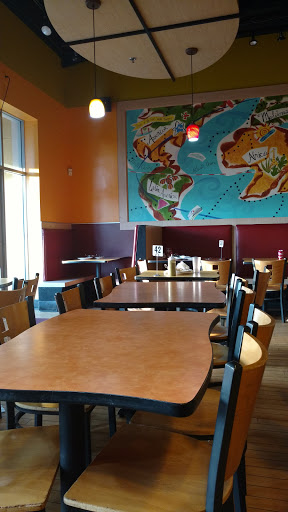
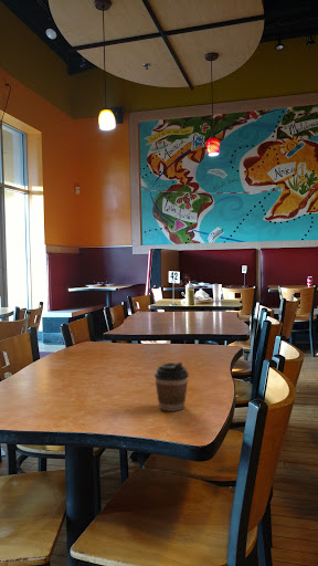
+ coffee cup (171, 384)
